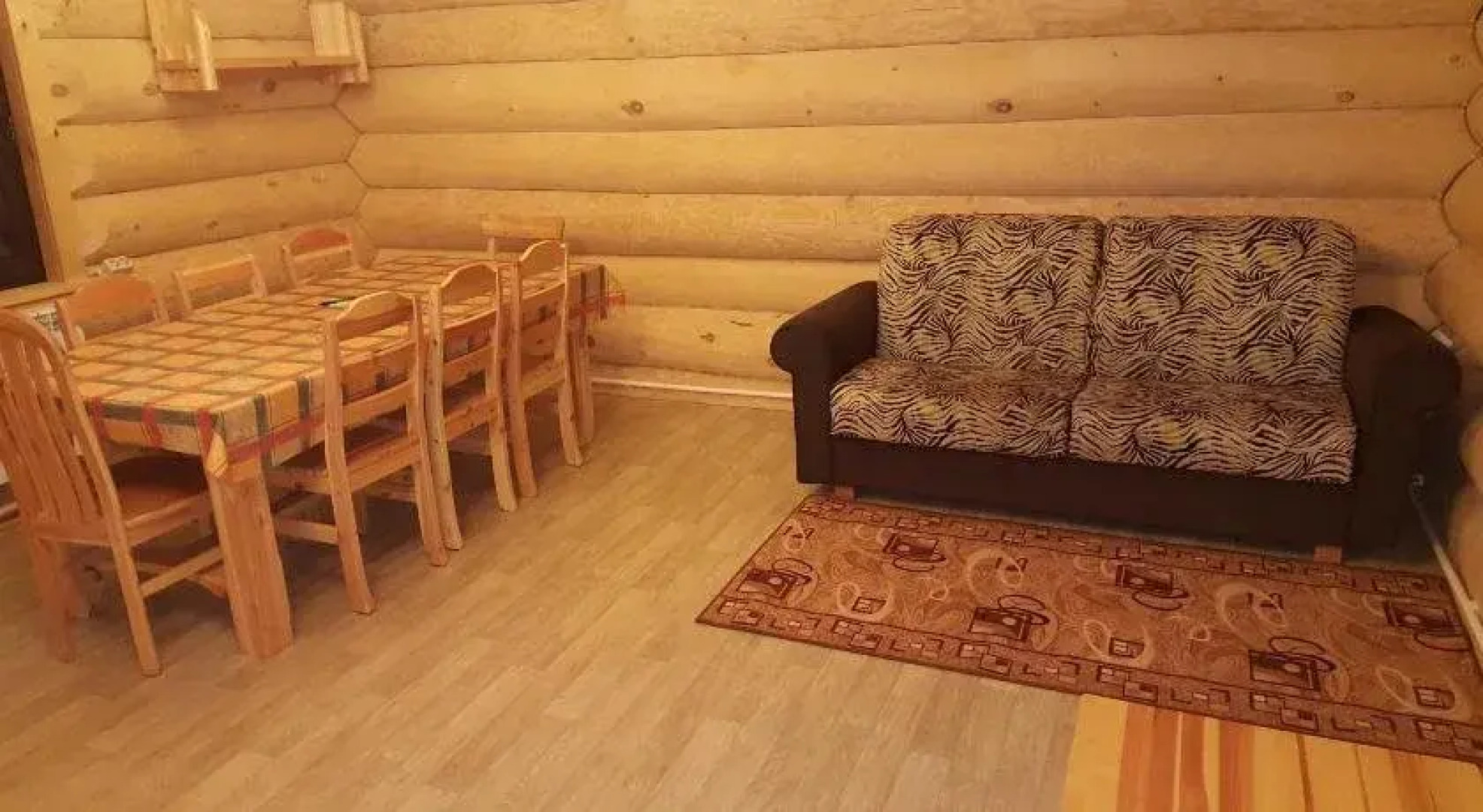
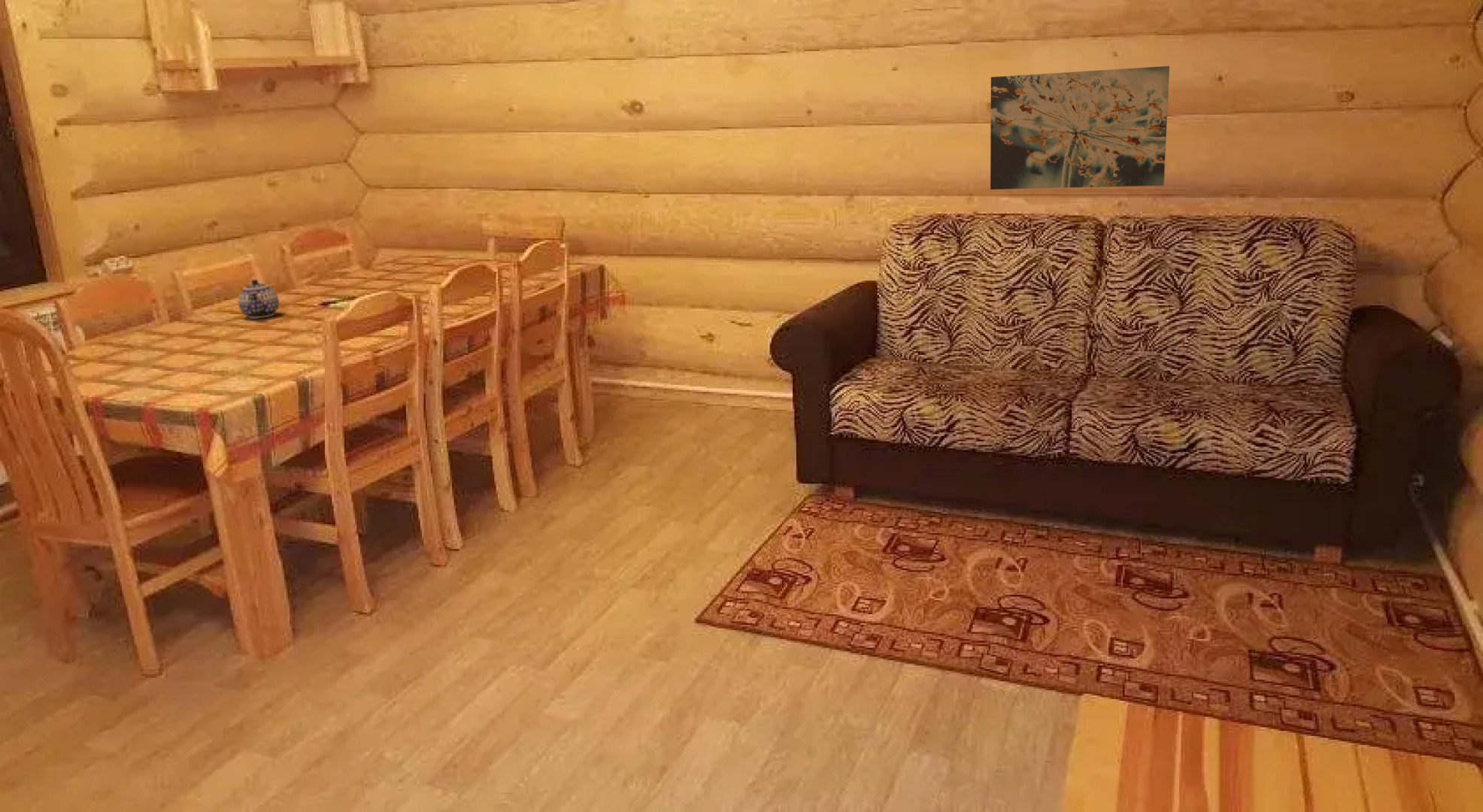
+ teapot (257, 298)
+ wall art (1076, 130)
